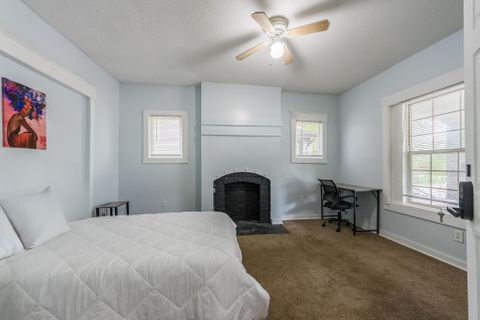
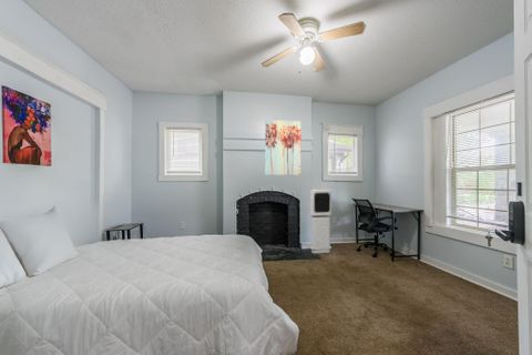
+ wall art (283, 148)
+ air purifier (318, 220)
